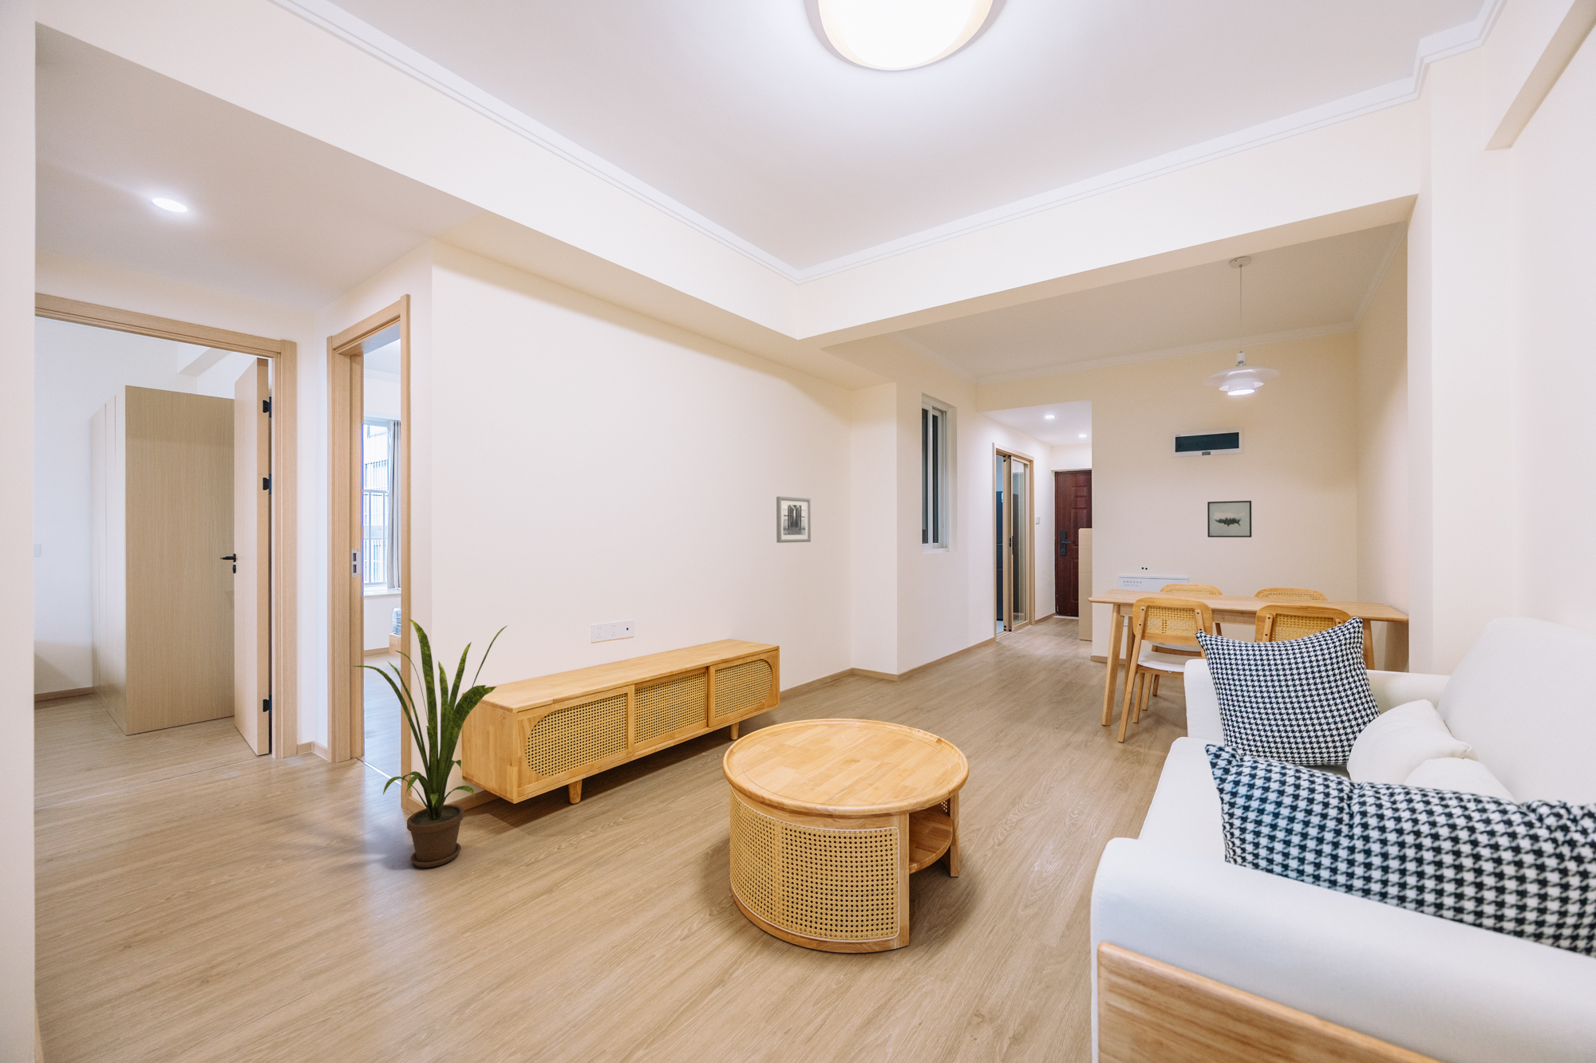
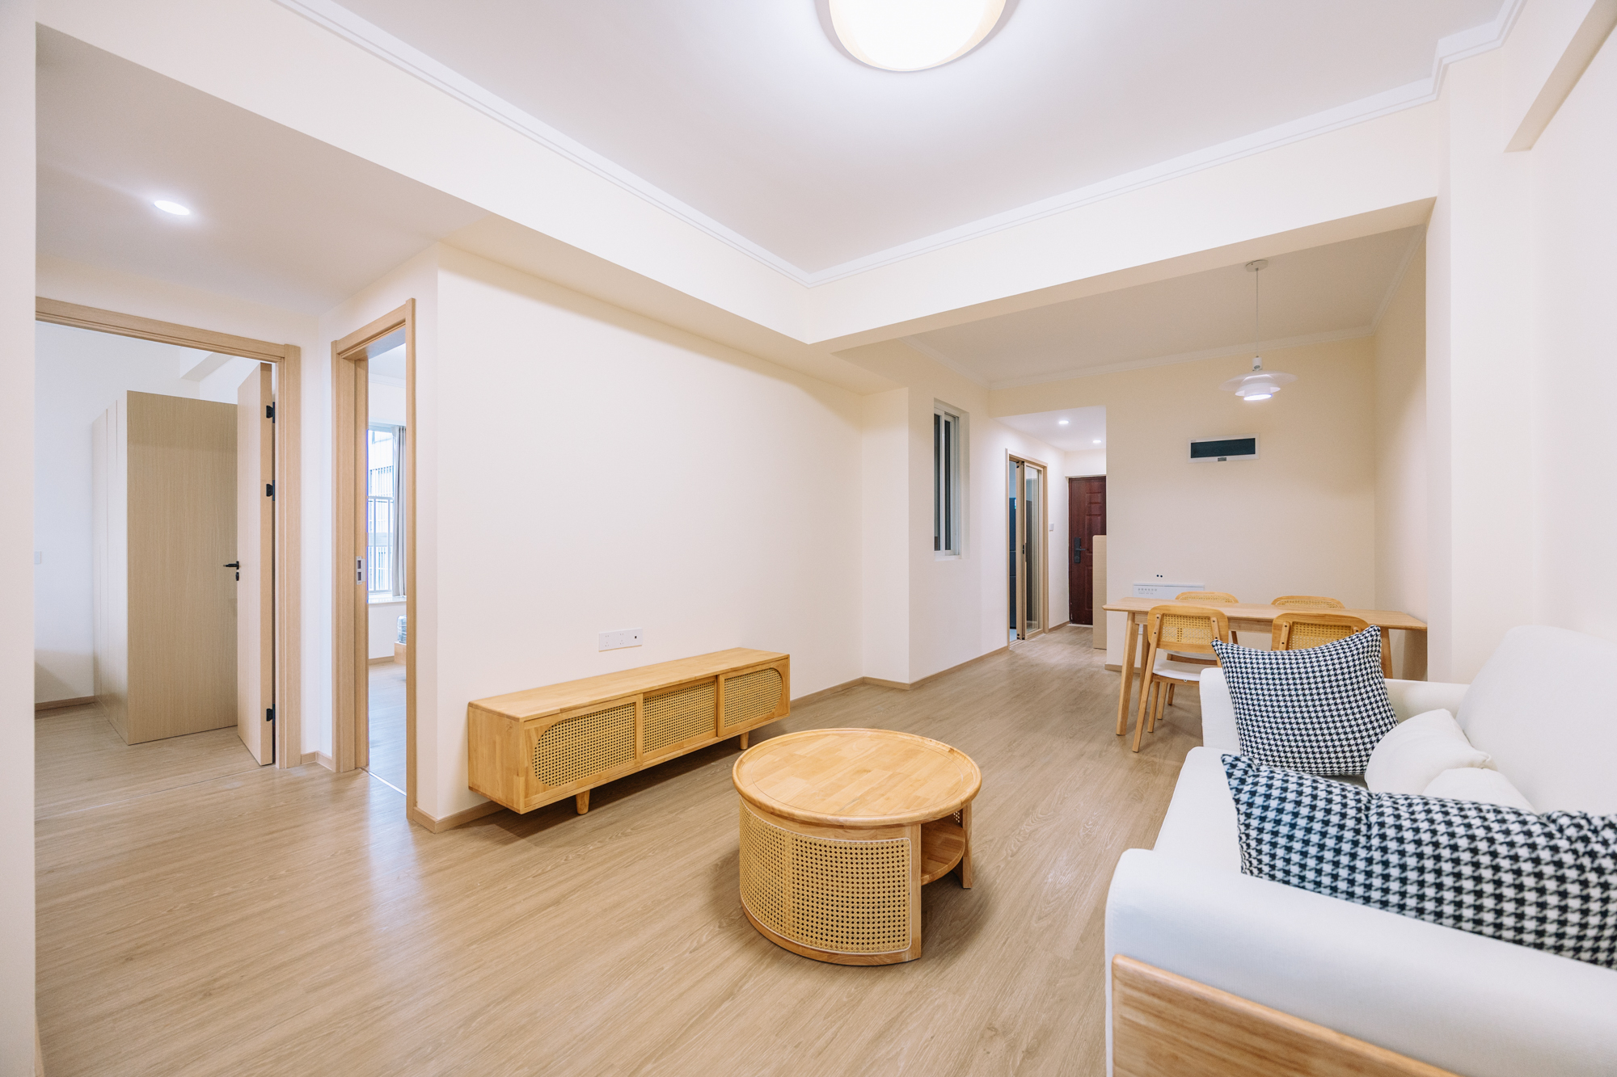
- wall art (794, 520)
- wall art (1229, 520)
- house plant (428, 740)
